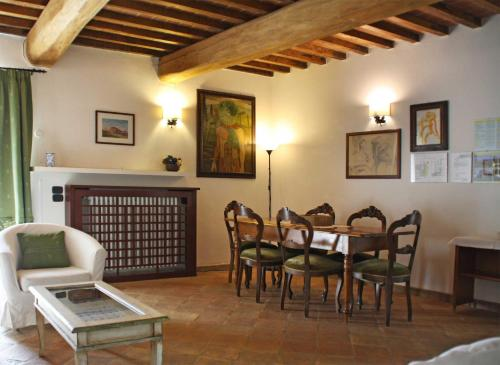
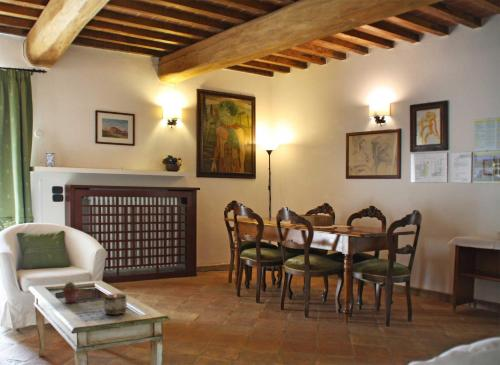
+ candle holder (115, 303)
+ potted succulent (70, 291)
